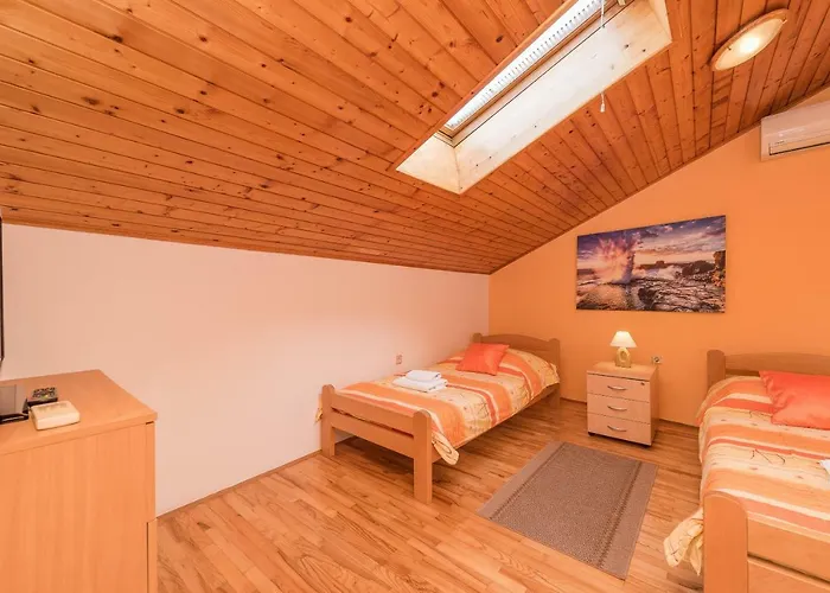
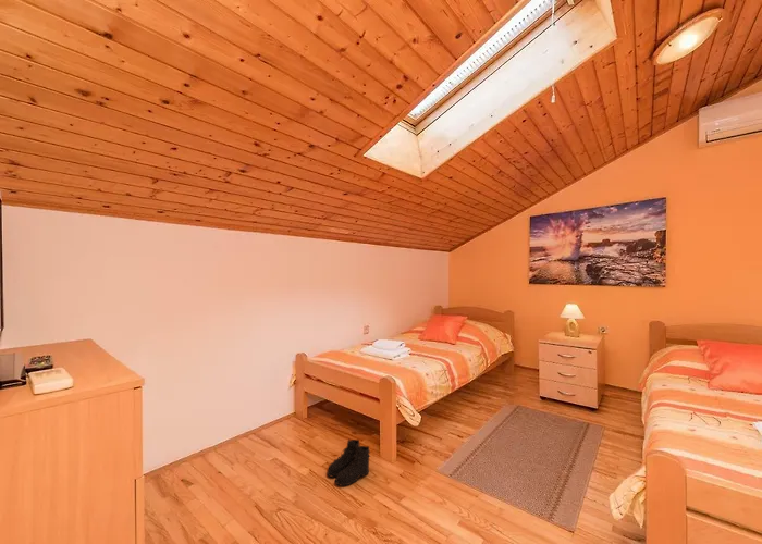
+ boots (348, 458)
